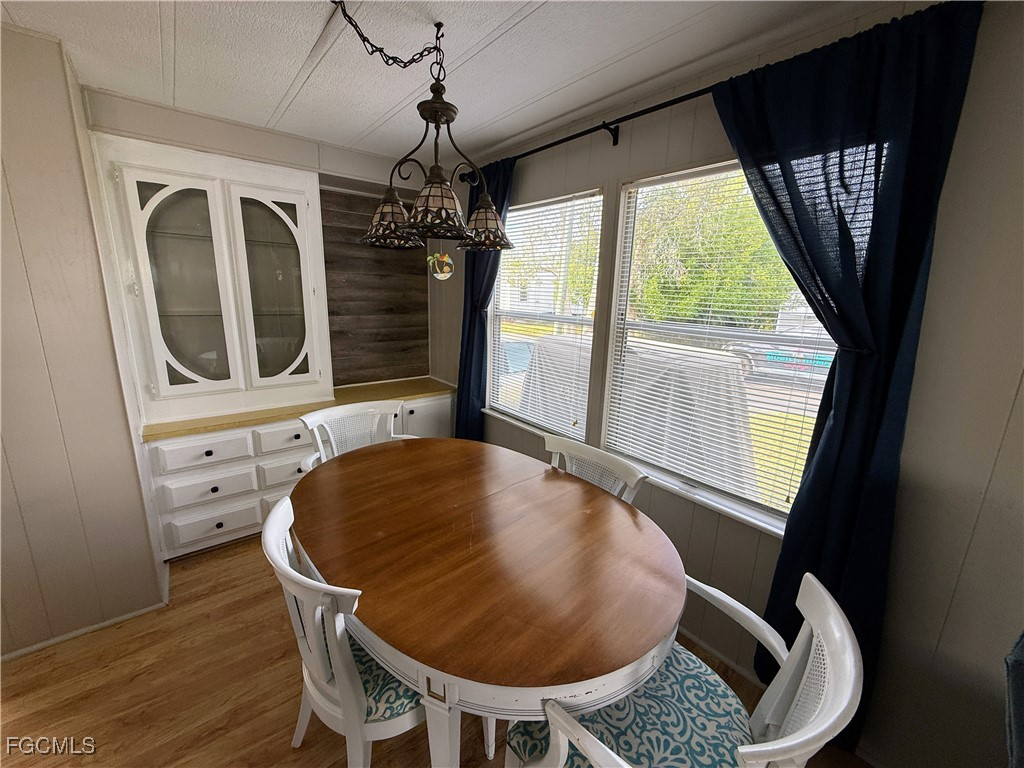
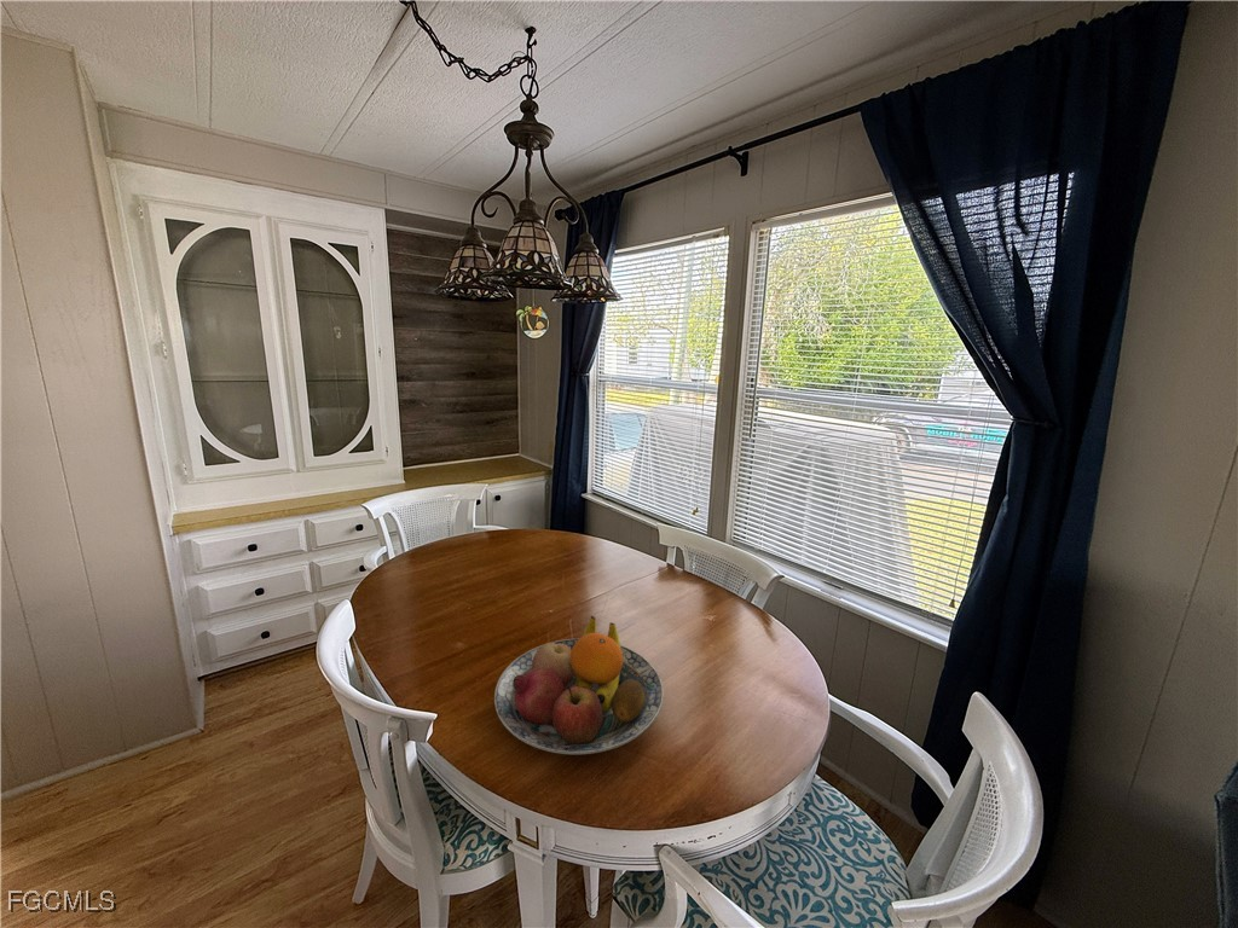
+ fruit bowl (580, 679)
